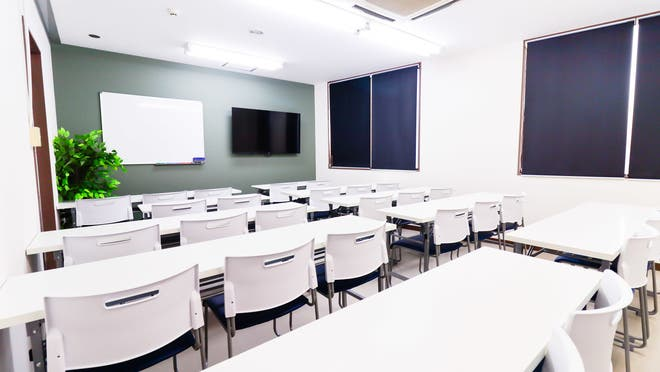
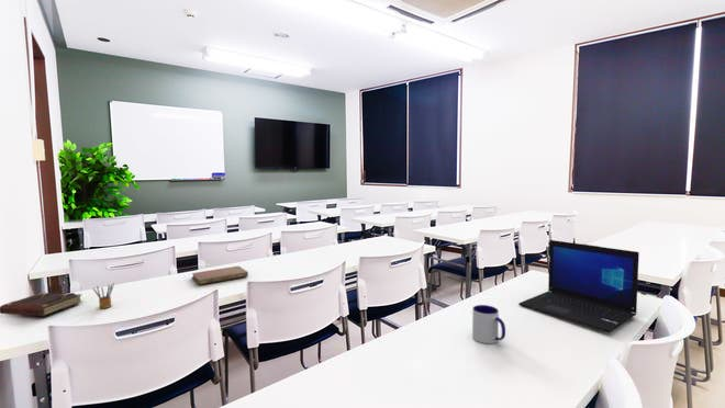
+ notebook (220, 274)
+ book (42, 303)
+ mug (489, 325)
+ laptop (576, 280)
+ pencil box (103, 295)
